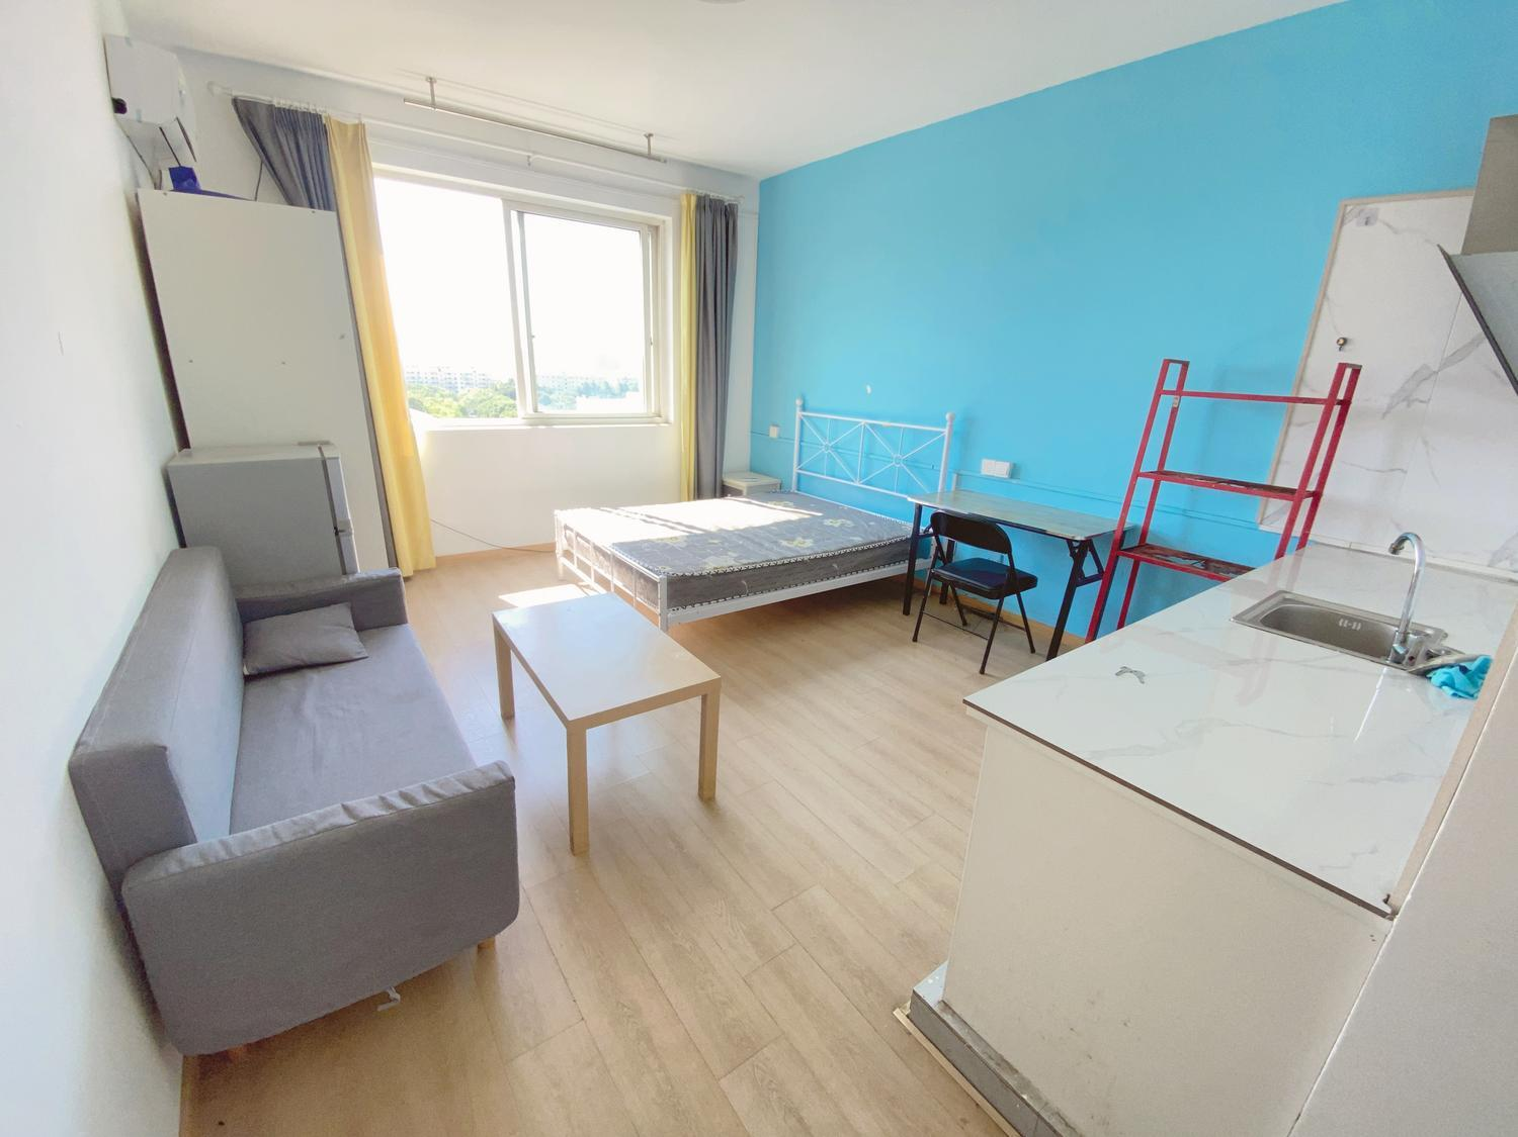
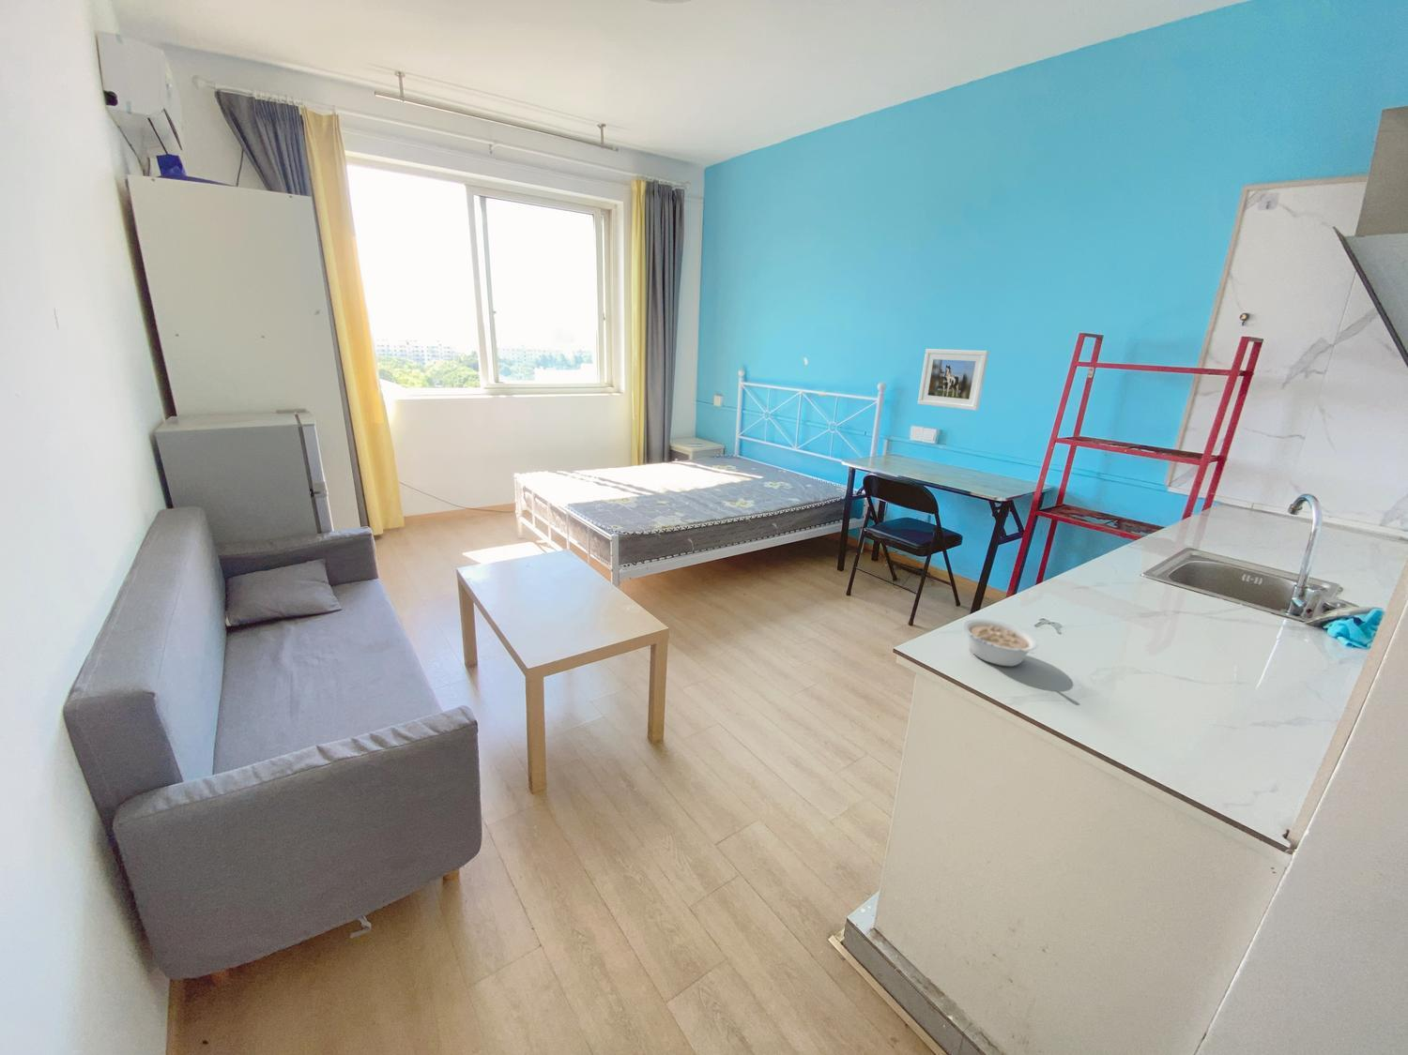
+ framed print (951, 378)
+ legume (1000, 643)
